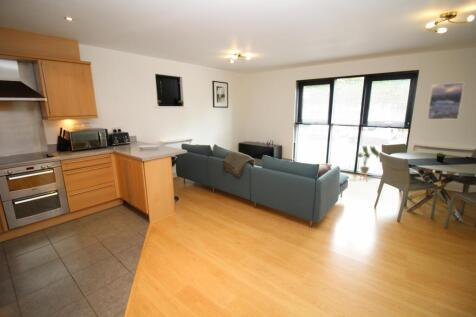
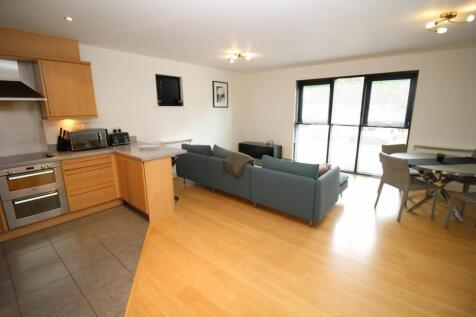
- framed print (444, 101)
- house plant (366, 162)
